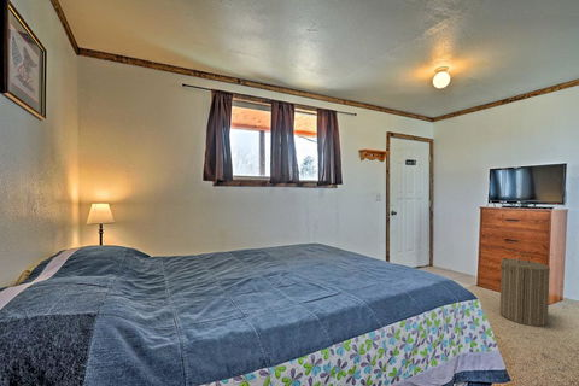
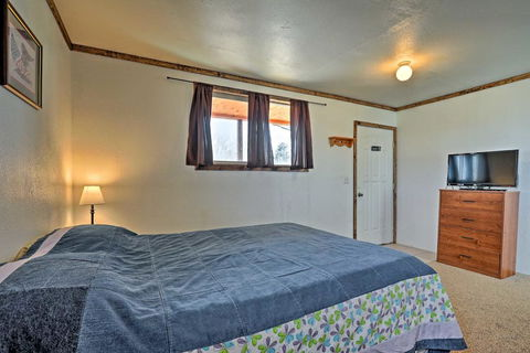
- laundry hamper (524, 286)
